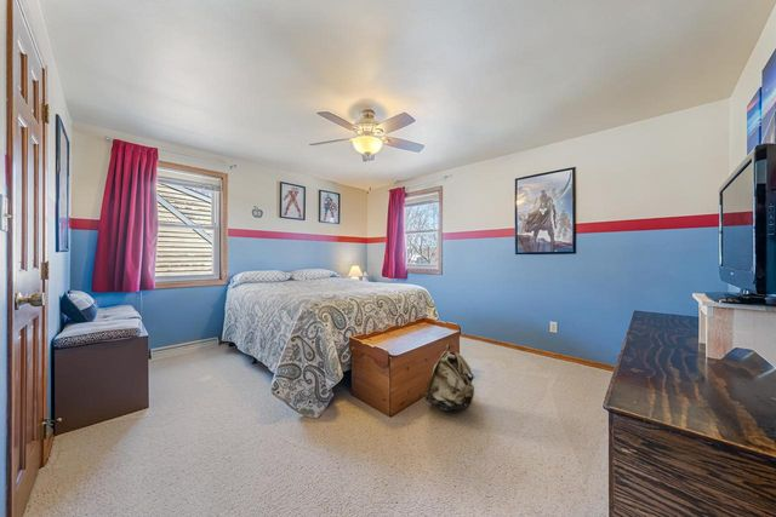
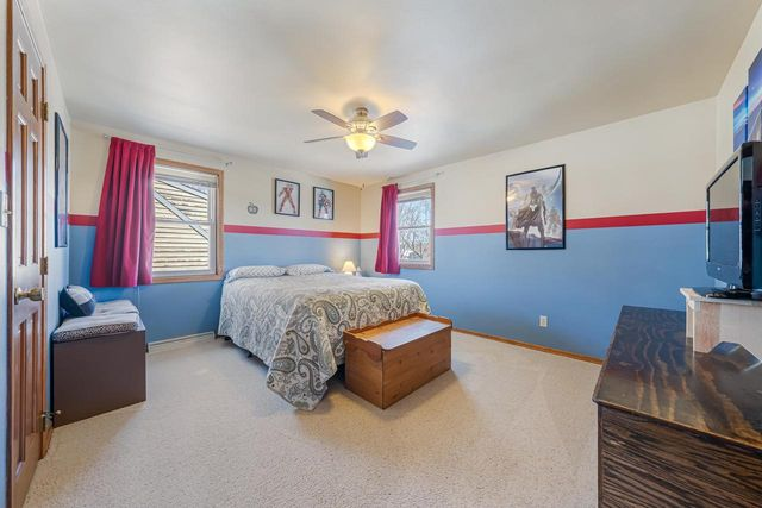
- backpack (446, 377)
